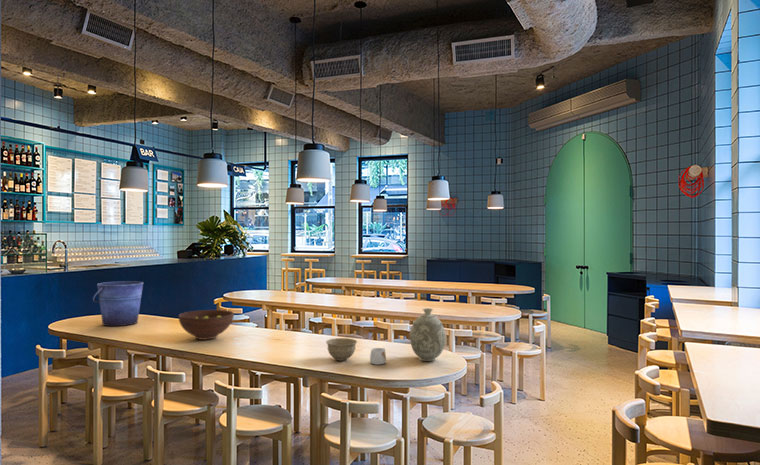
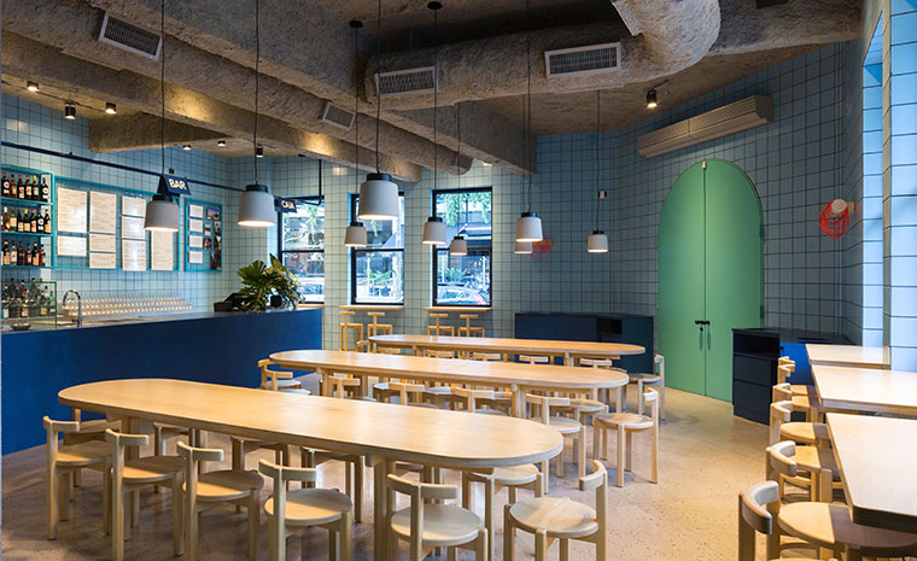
- bucket (118, 303)
- decorative vase (427, 334)
- mug (379, 355)
- bowl (341, 350)
- fruit bowl (206, 325)
